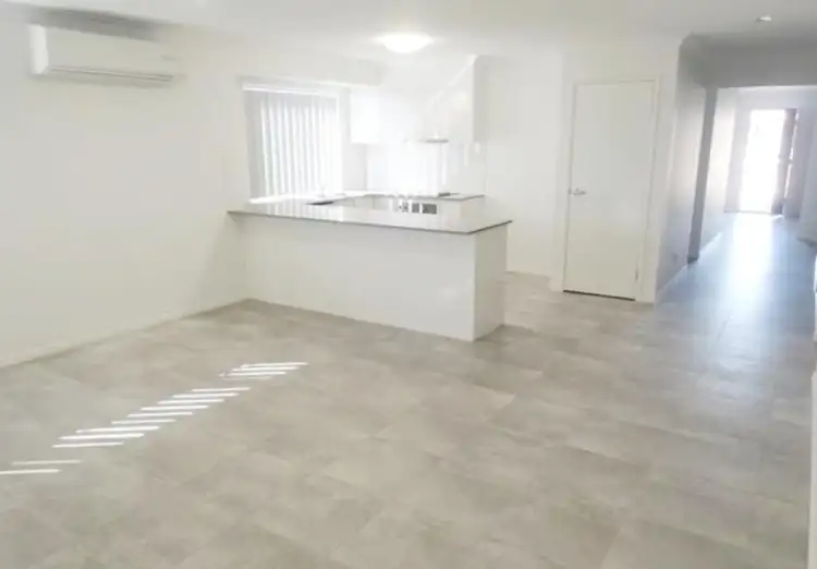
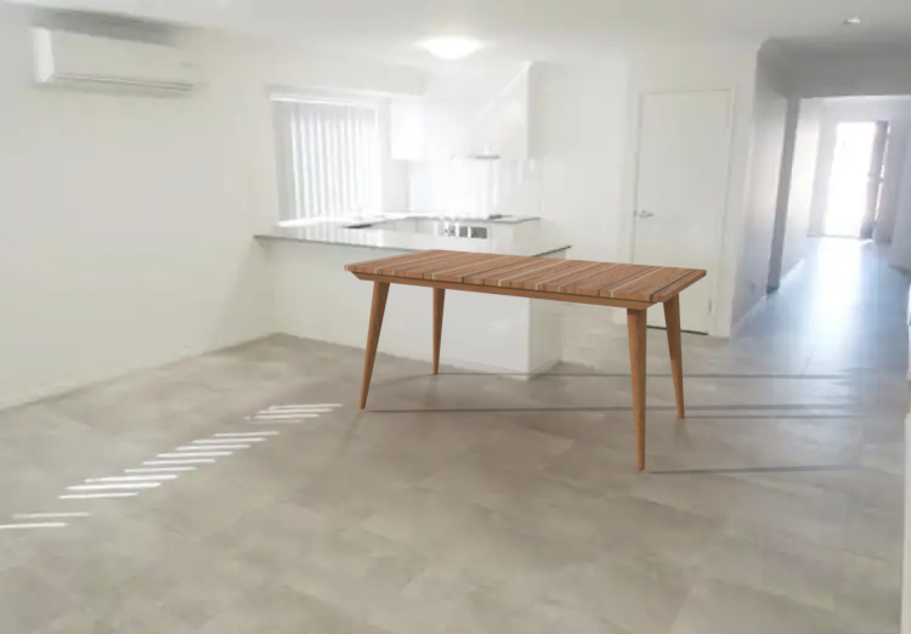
+ dining table (521, 296)
